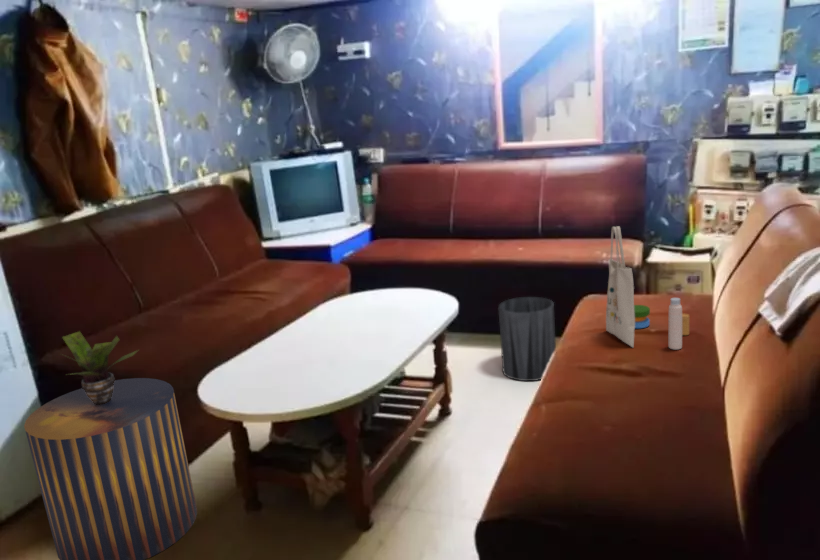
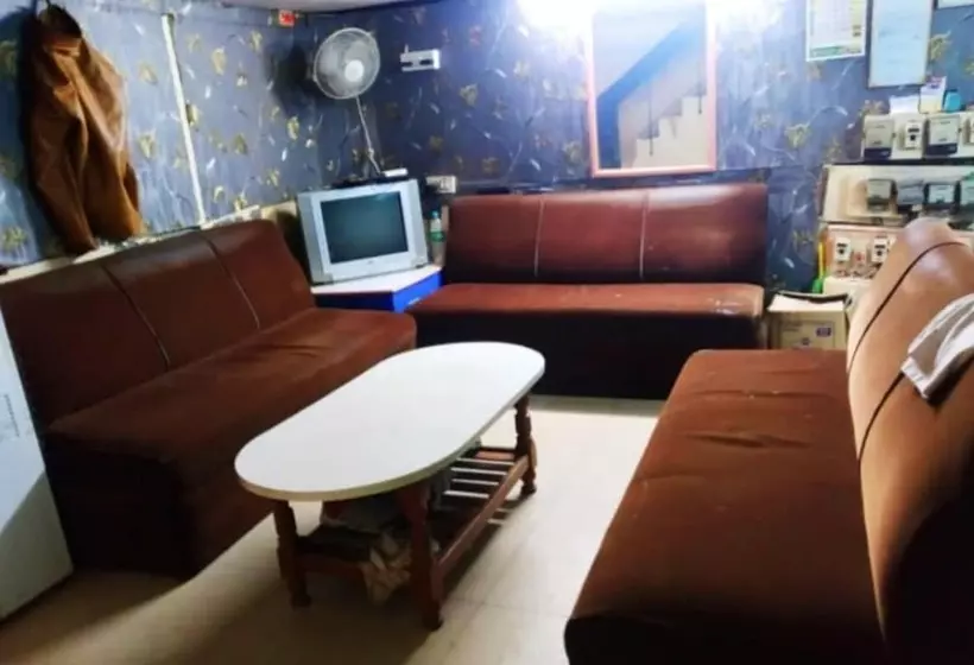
- tote bag (632, 278)
- stool (115, 468)
- trash can (527, 337)
- potted plant (93, 369)
